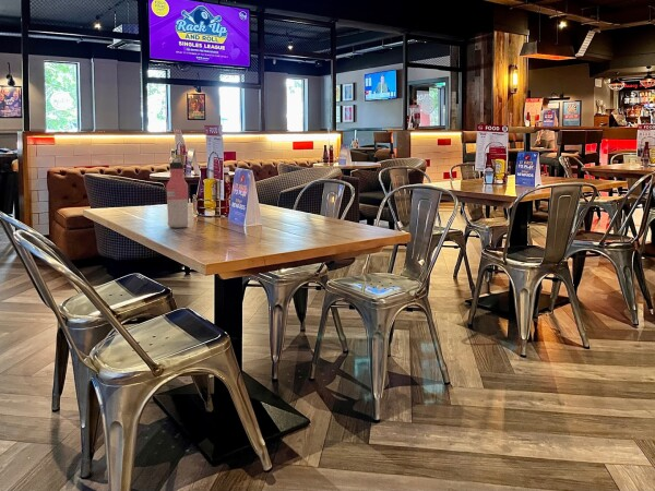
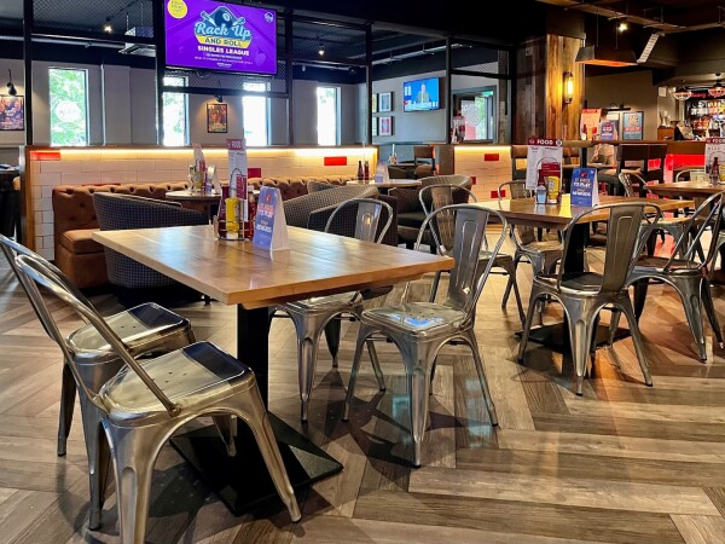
- water bottle (177, 194)
